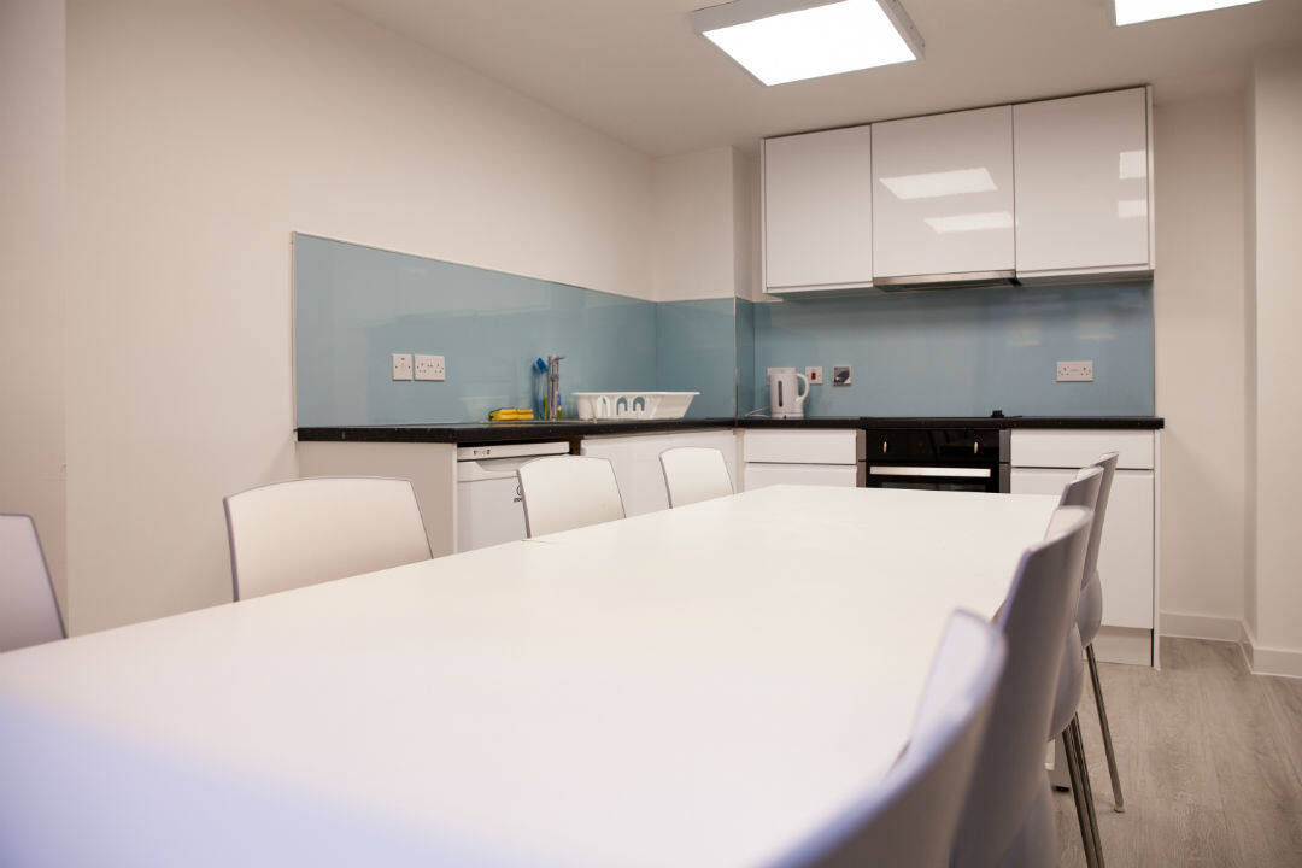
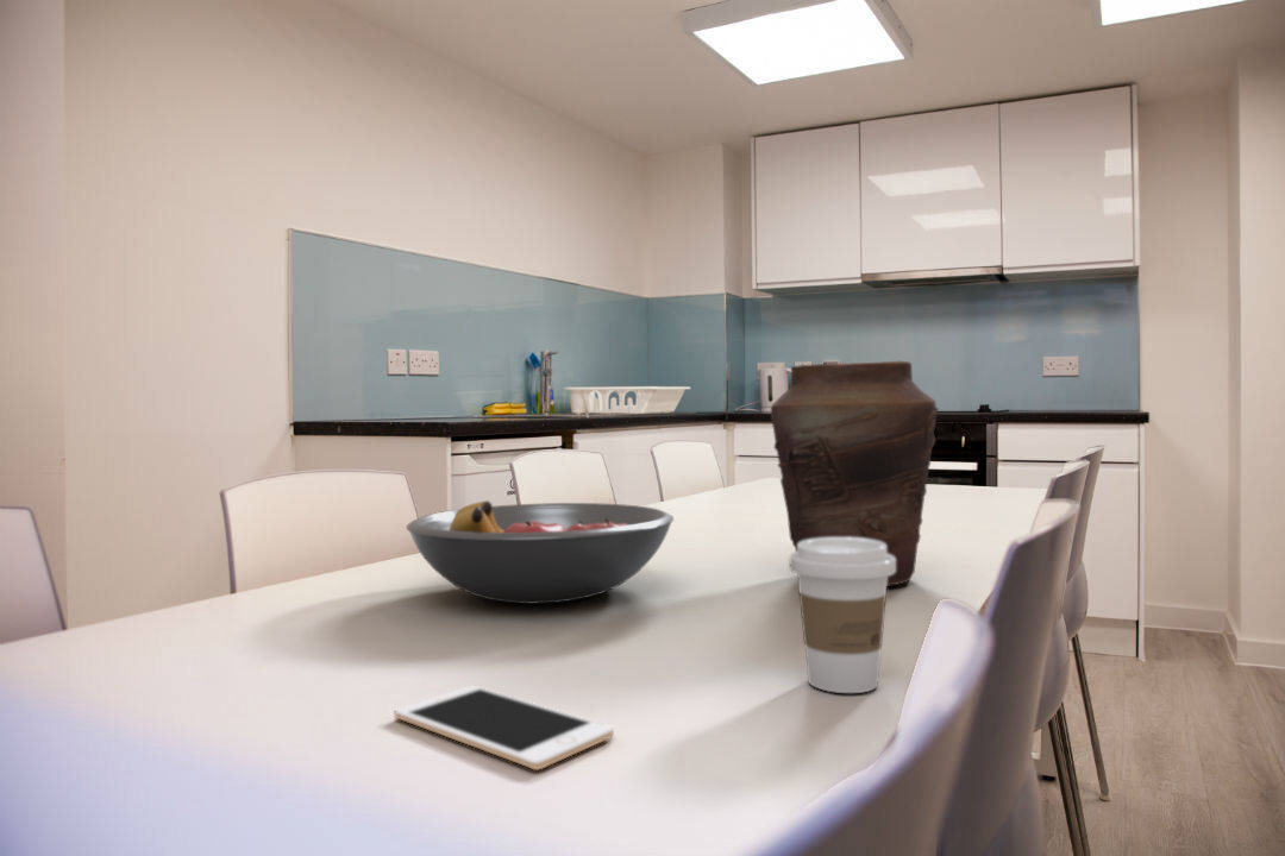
+ vase (852, 471)
+ coffee cup (841, 612)
+ fruit bowl (543, 545)
+ cell phone (500, 722)
